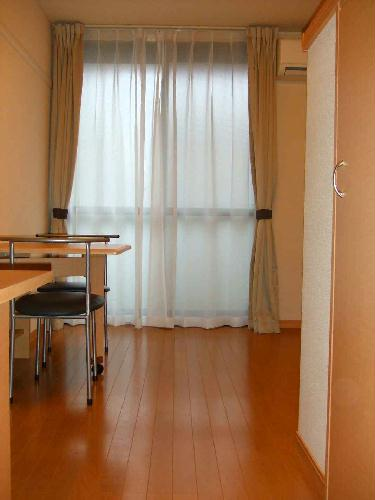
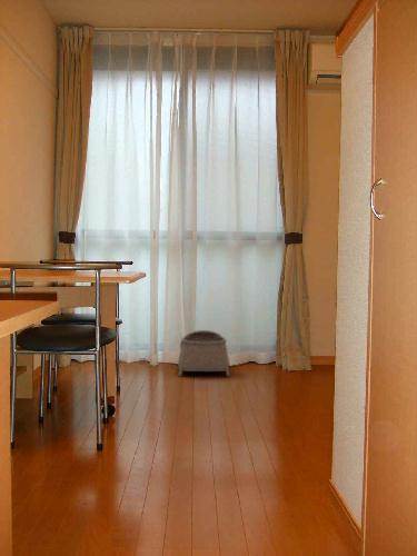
+ basket (202, 350)
